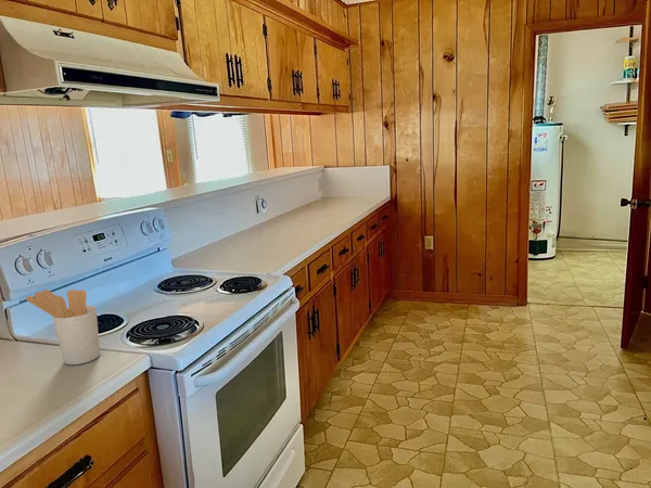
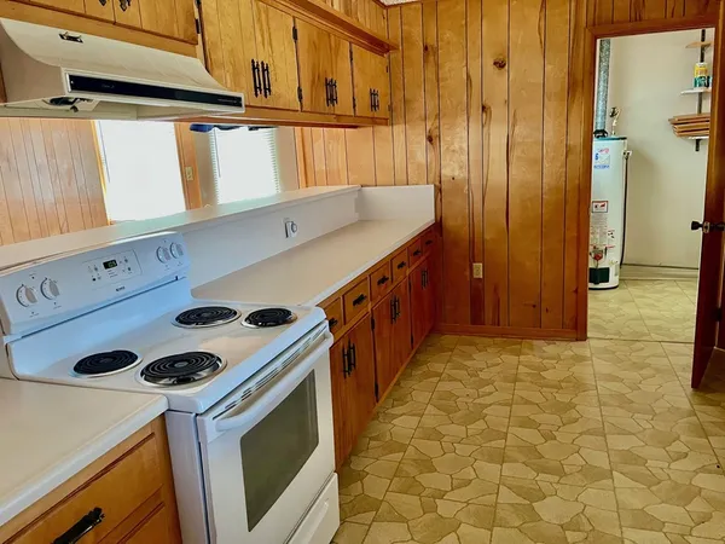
- utensil holder (65, 323)
